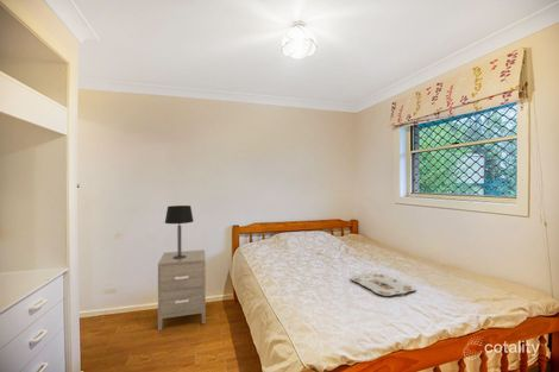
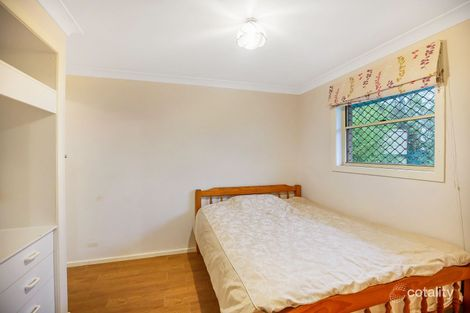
- table lamp (178, 231)
- serving tray (381, 283)
- nightstand (183, 286)
